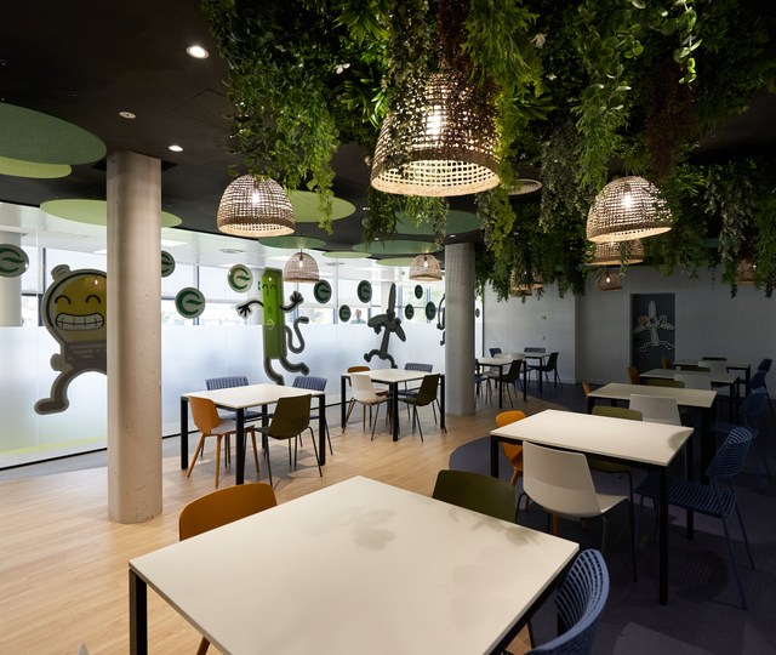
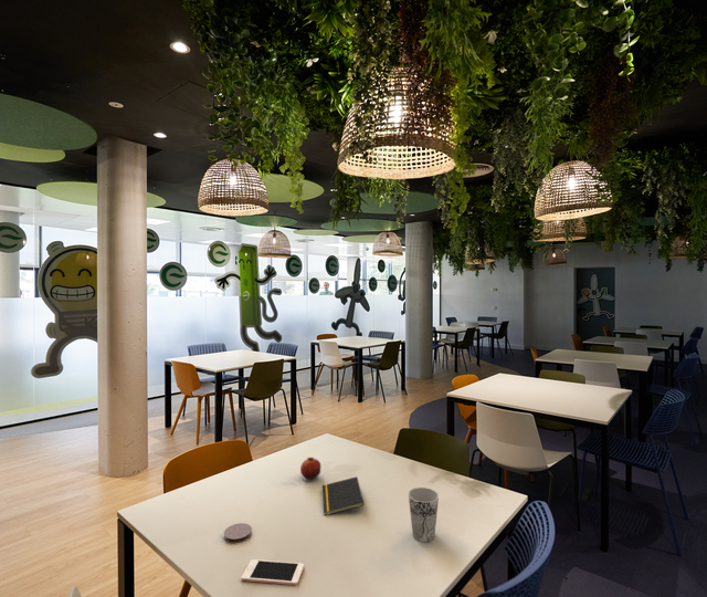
+ notepad (341, 494)
+ coaster (238, 532)
+ cup (423, 514)
+ fruit (310, 468)
+ cell phone (273, 572)
